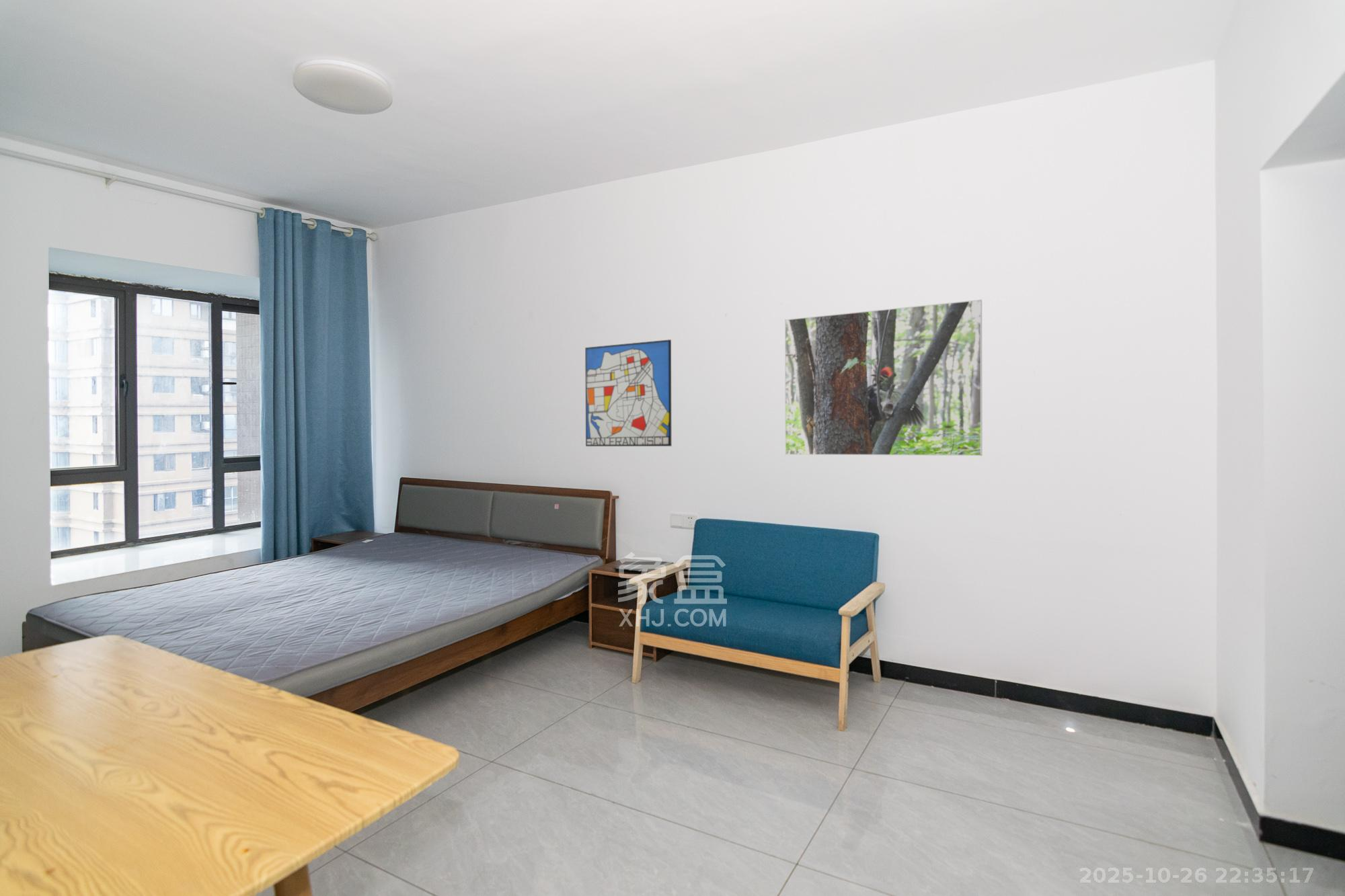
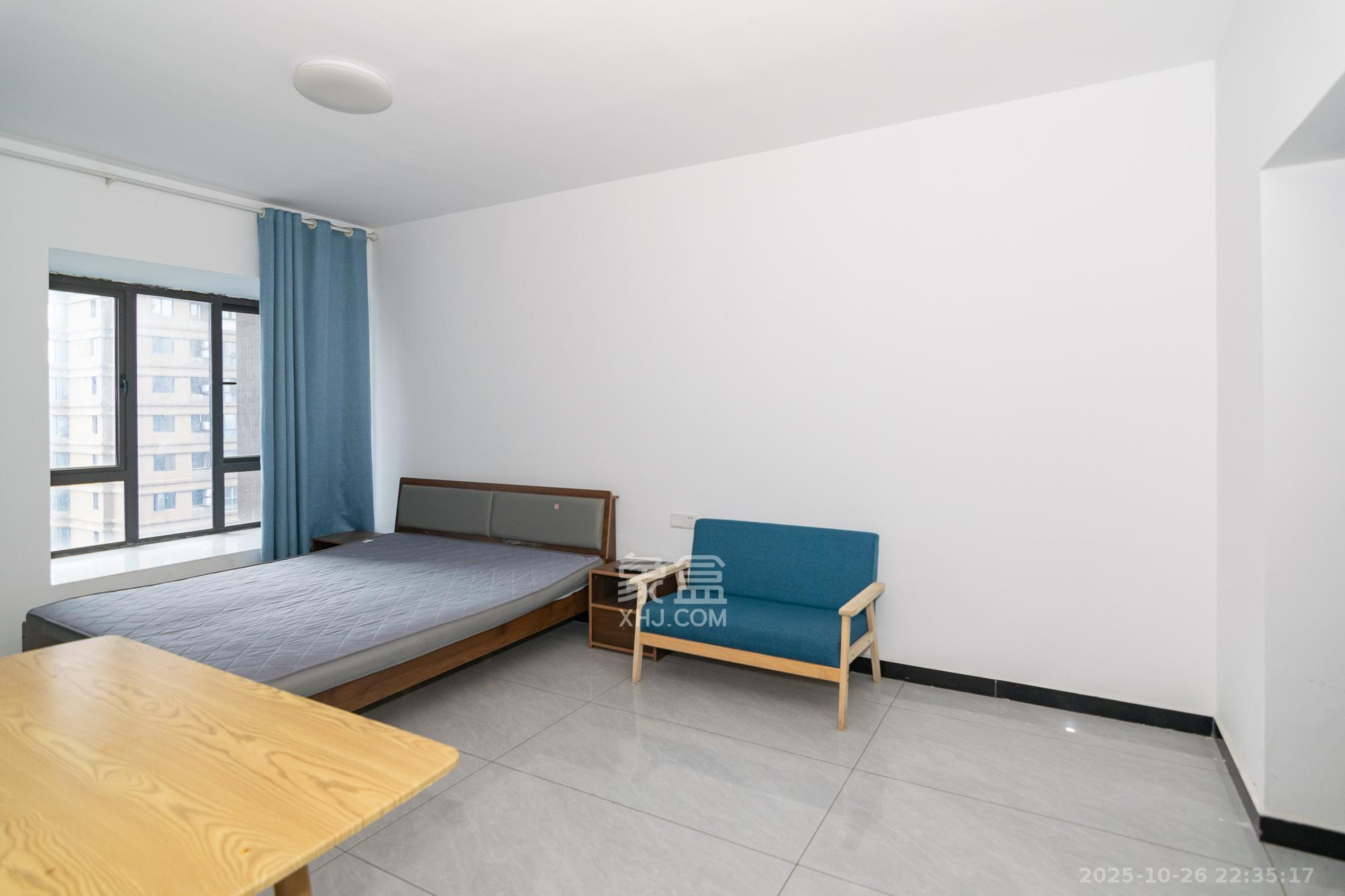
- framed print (876, 382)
- wall art (626, 395)
